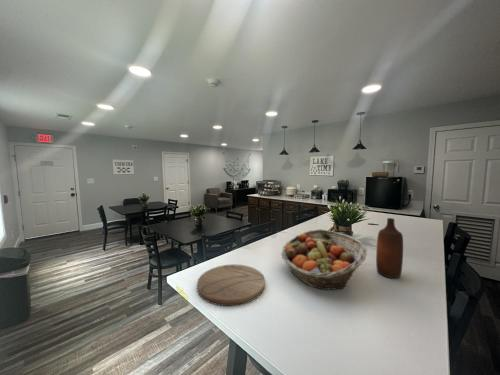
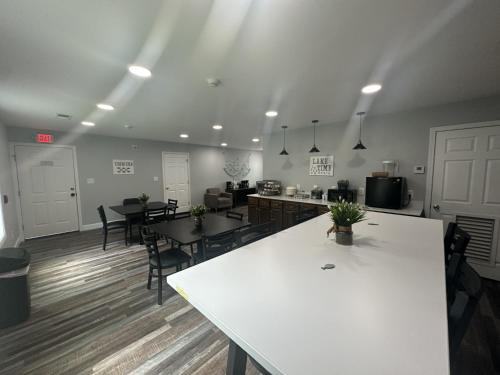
- cutting board (231, 281)
- bottle (389, 246)
- fruit basket (319, 255)
